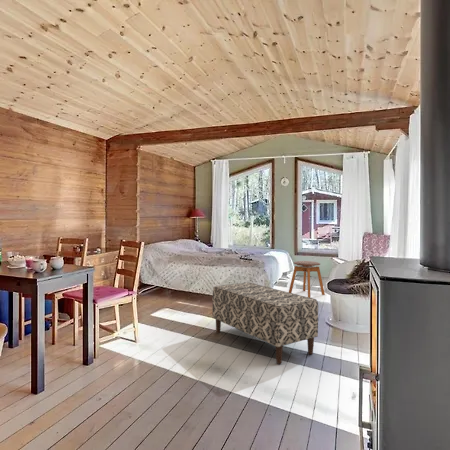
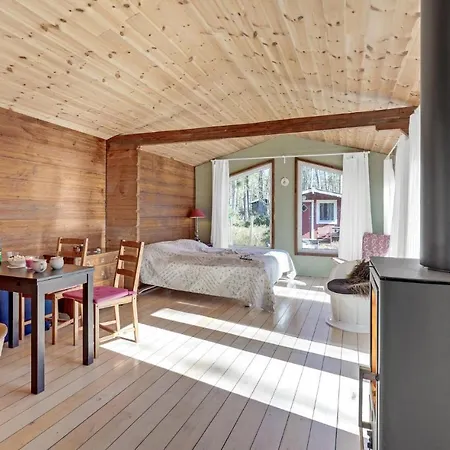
- stool (307, 278)
- bench (260, 317)
